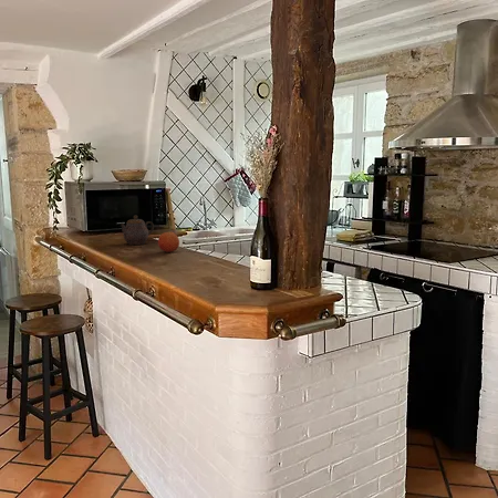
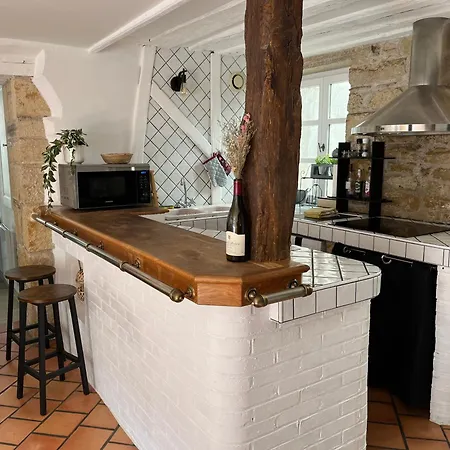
- fruit (168, 241)
- teapot (137, 229)
